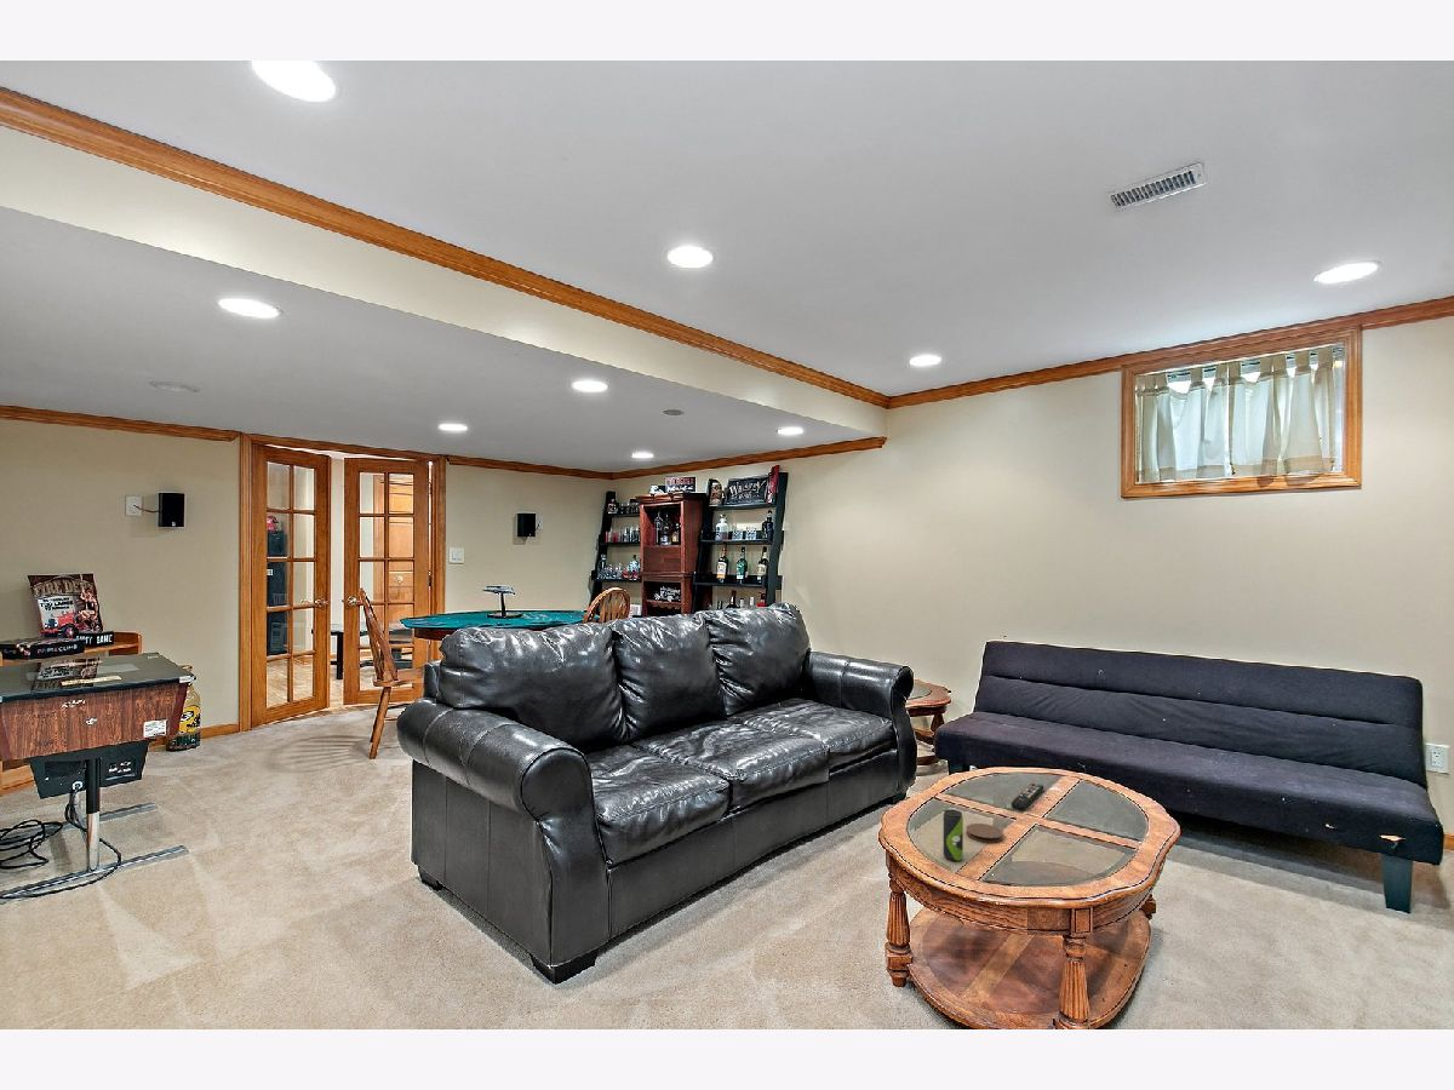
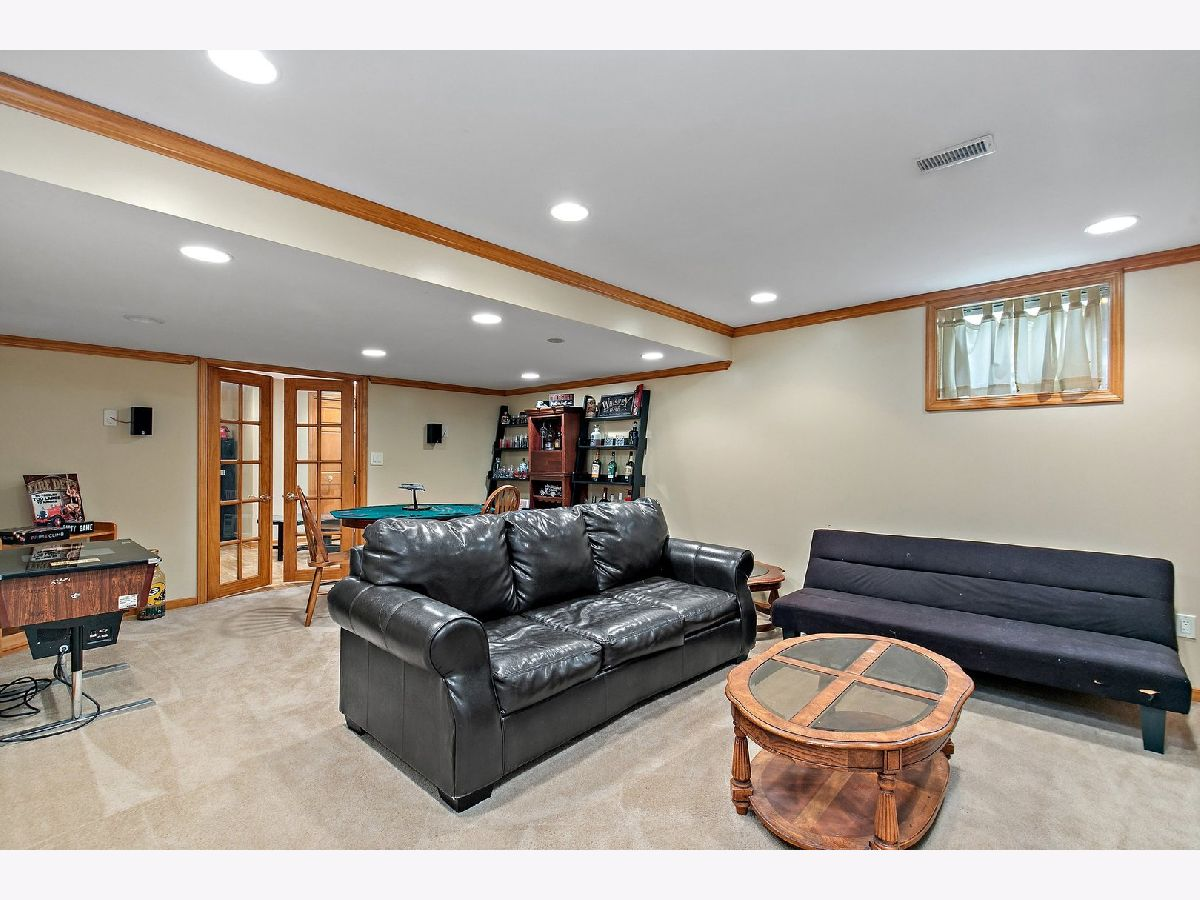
- coaster (984, 832)
- beverage can (952, 834)
- remote control (1027, 796)
